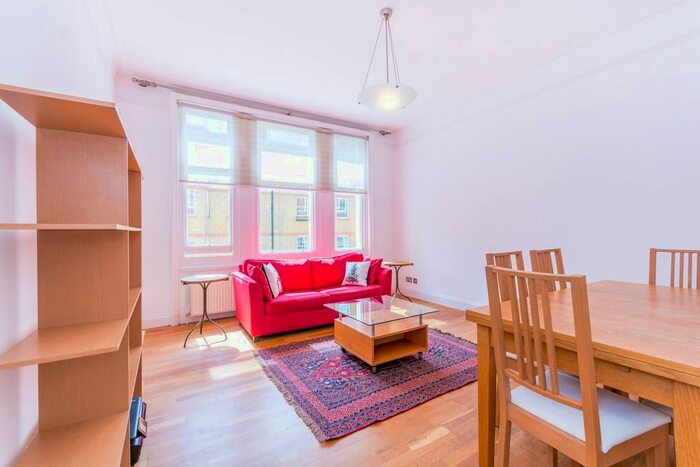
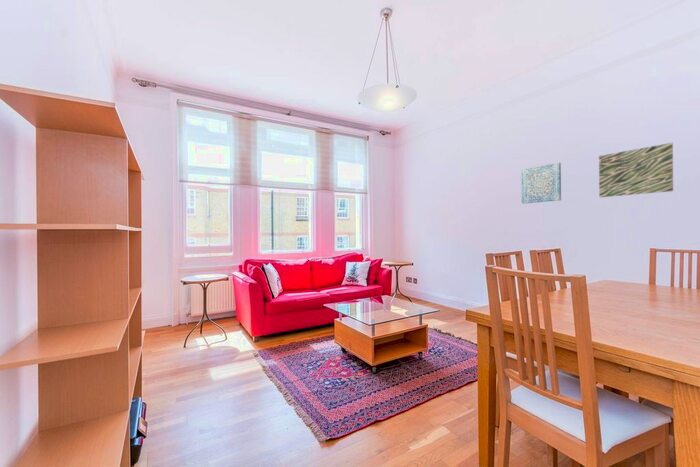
+ wall art (540, 184)
+ wall art (633, 172)
